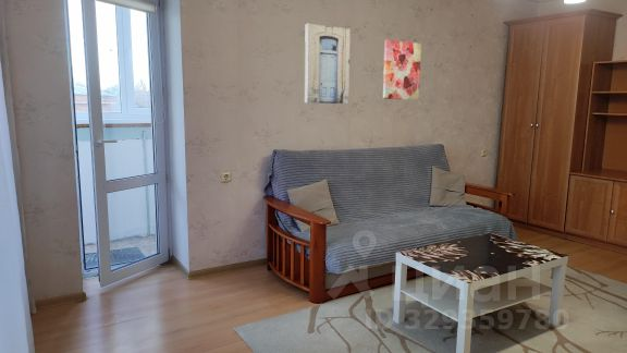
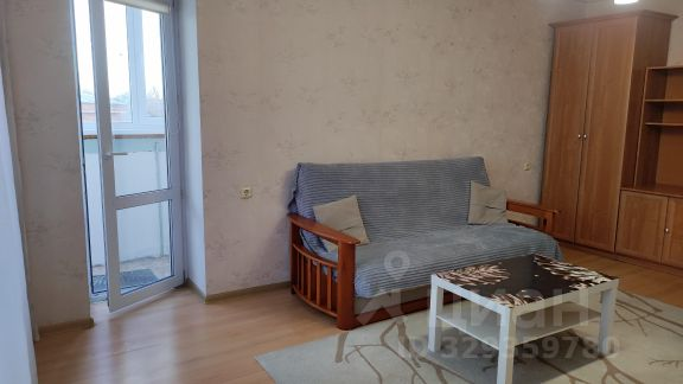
- wall art (402, 71)
- wall art (328, 65)
